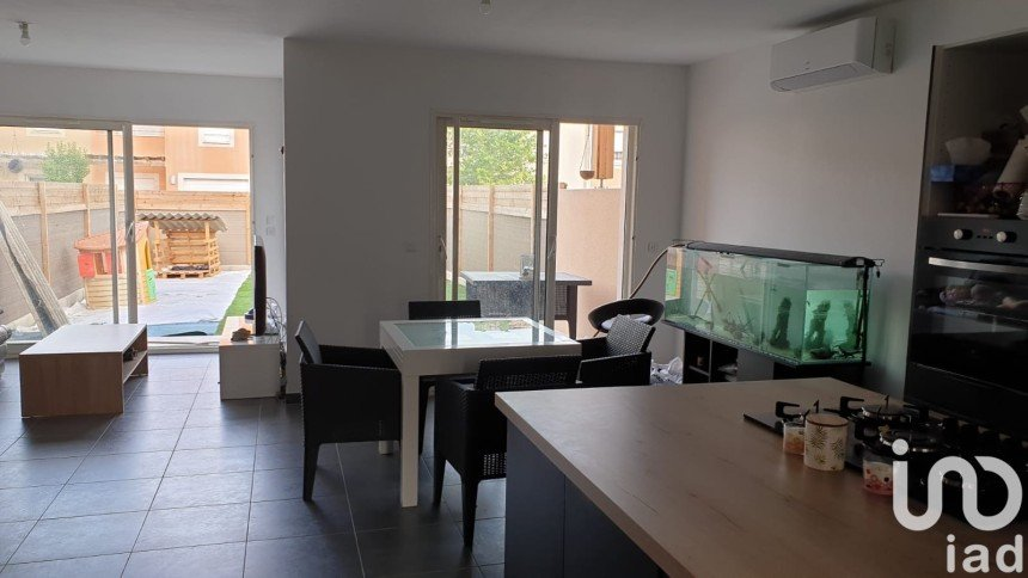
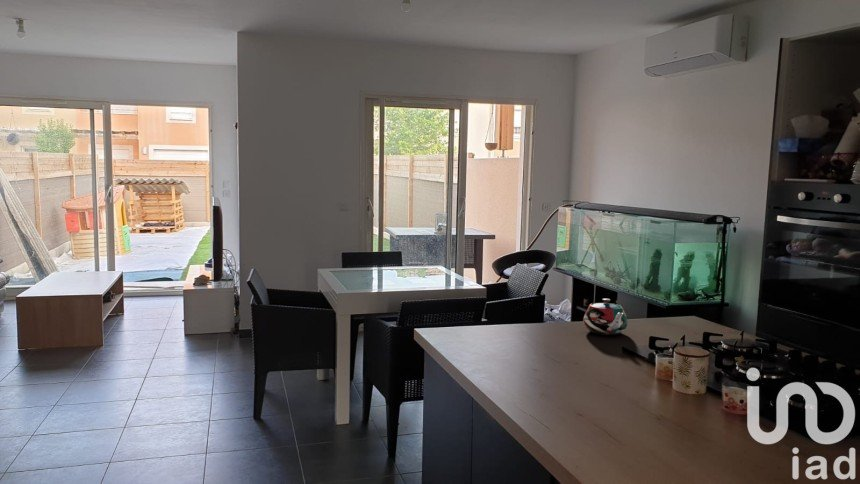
+ teapot (606, 315)
